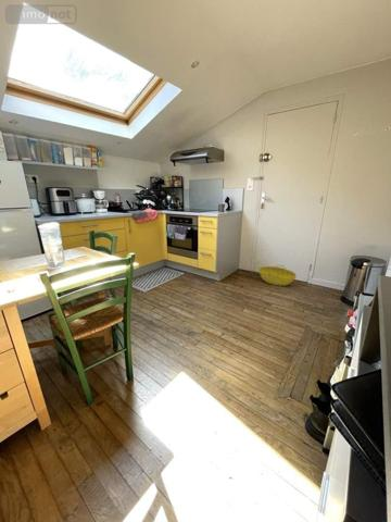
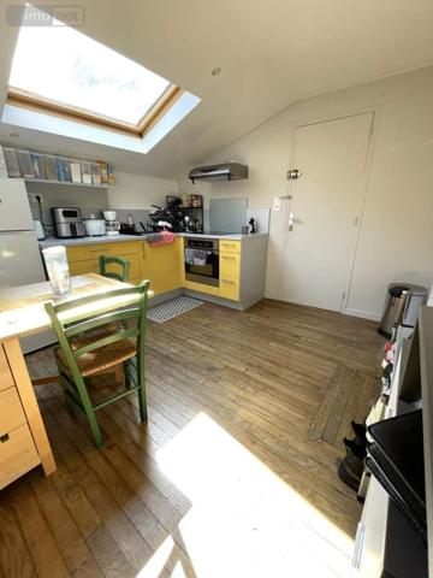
- basket (276, 275)
